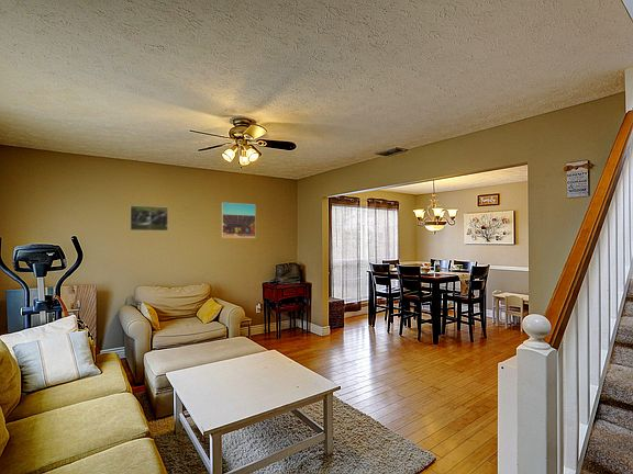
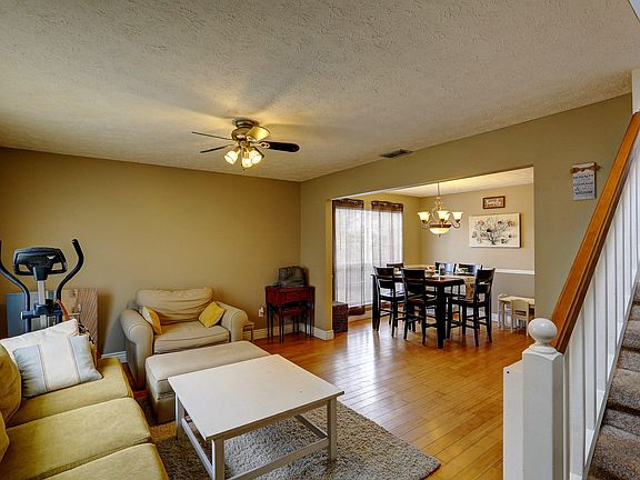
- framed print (149, 218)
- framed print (238, 221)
